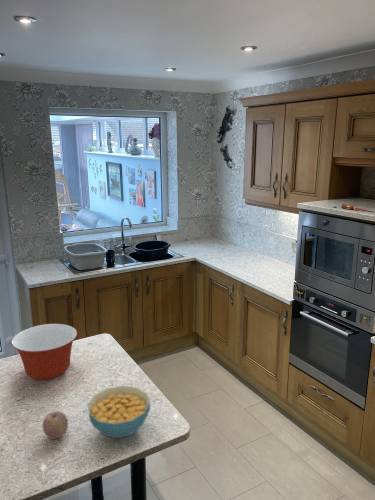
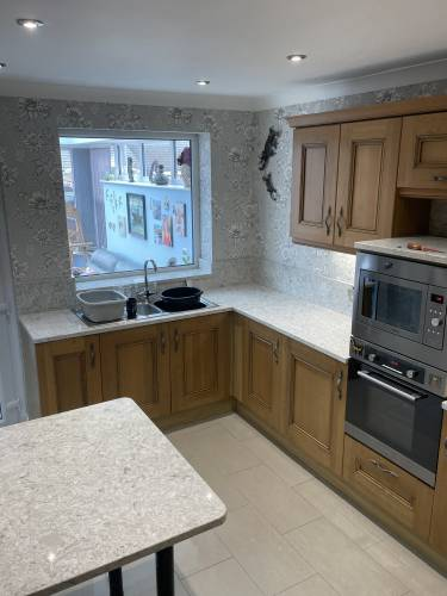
- fruit (55, 425)
- mixing bowl (46, 354)
- cereal bowl (119, 416)
